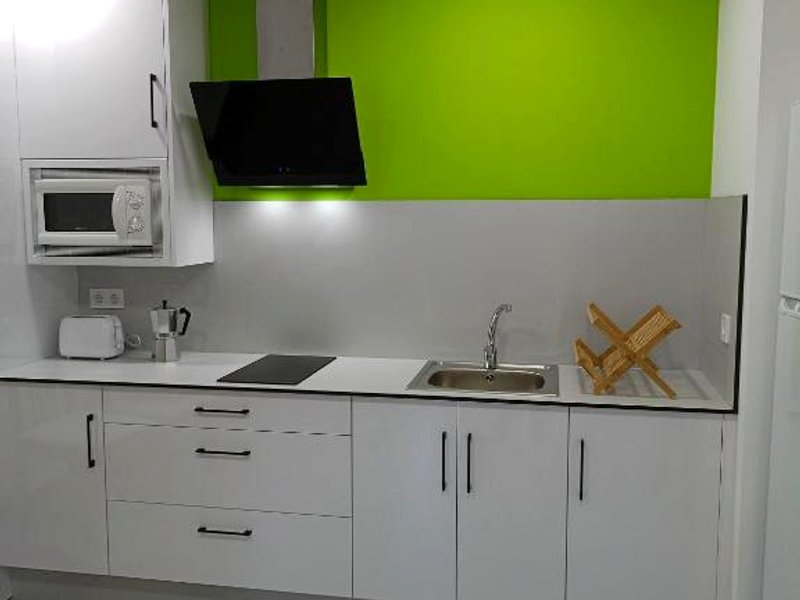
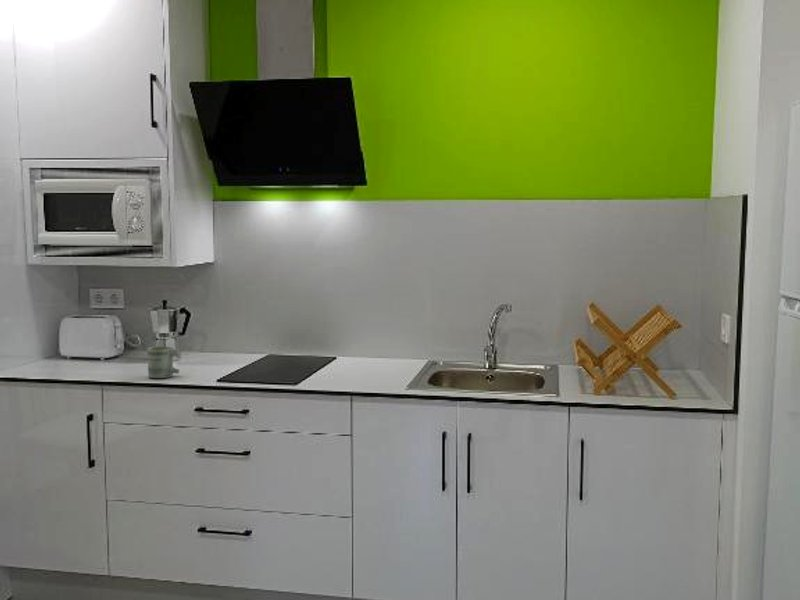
+ mug (163, 359)
